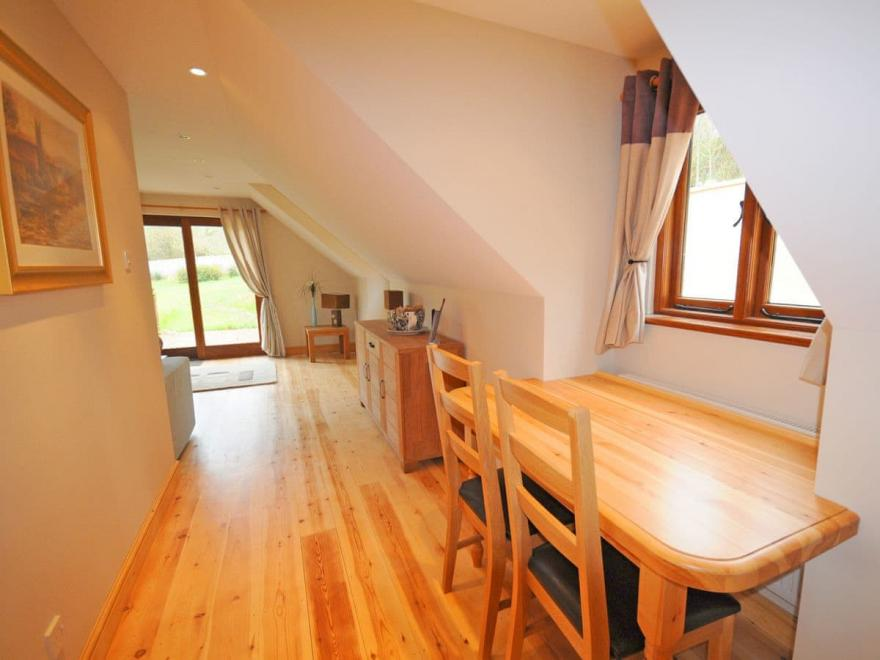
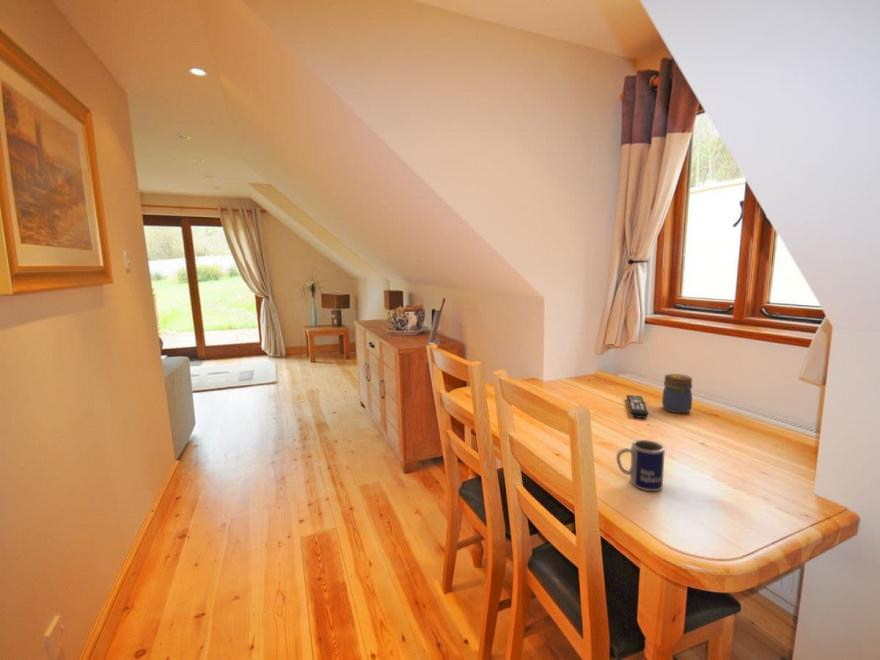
+ jar (677, 392)
+ remote control (636, 405)
+ mug (639, 464)
